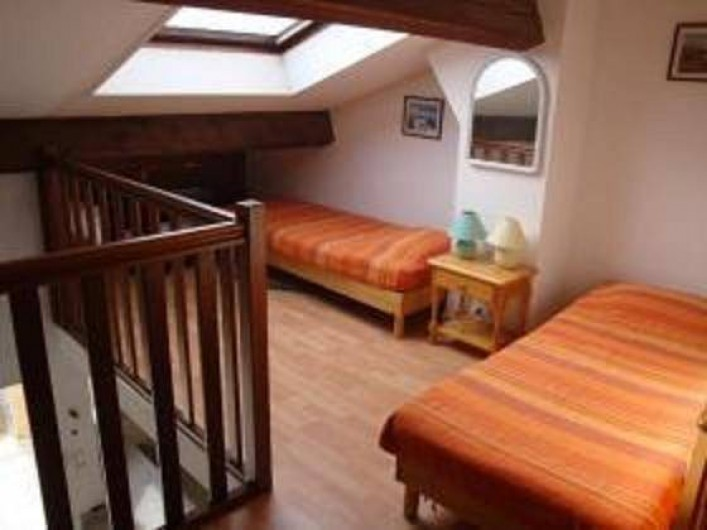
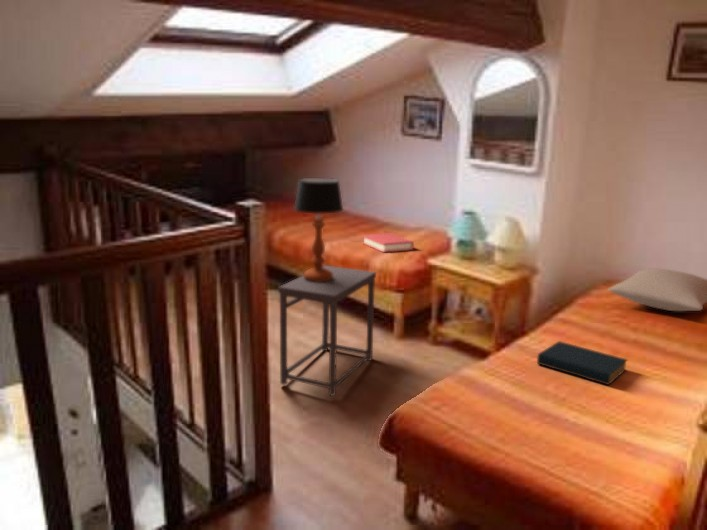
+ side table (328, 326)
+ table lamp (318, 229)
+ pillow (666, 290)
+ hardback book (387, 242)
+ hardback book (581, 361)
